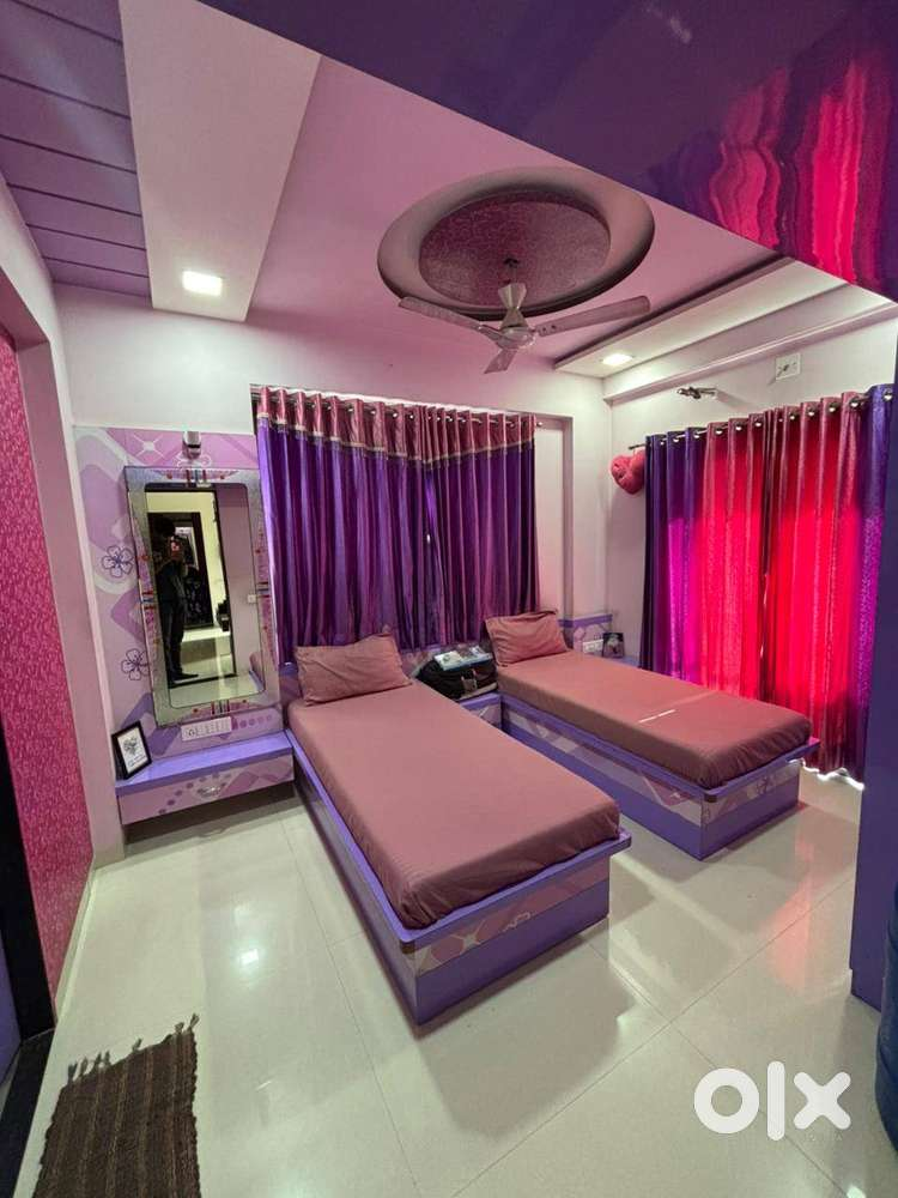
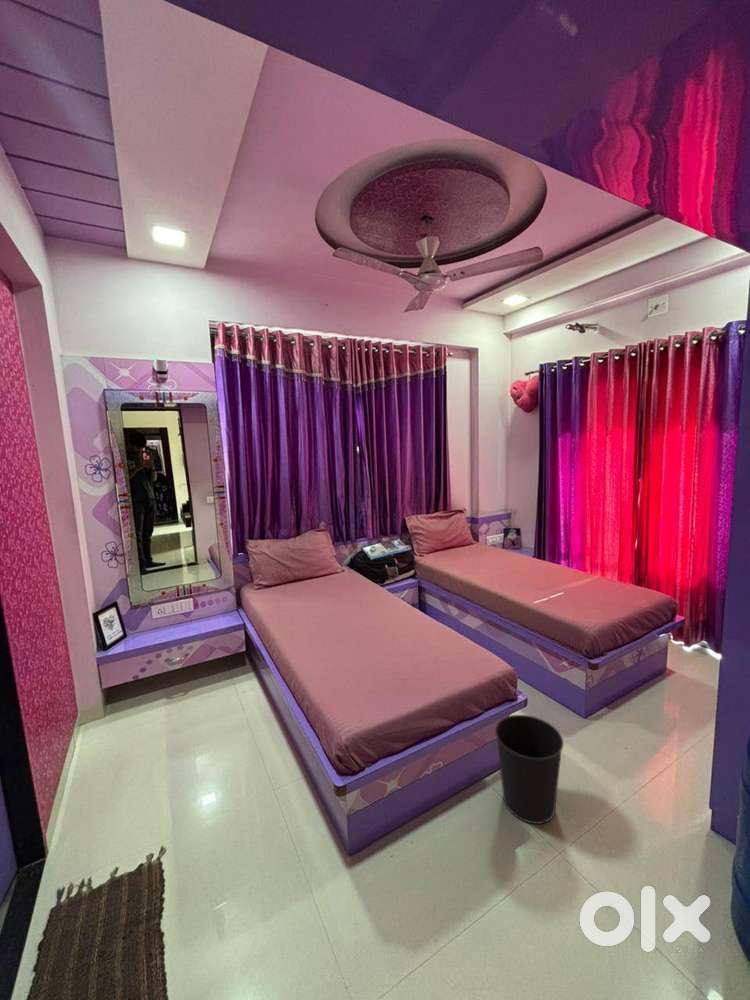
+ wastebasket (528, 768)
